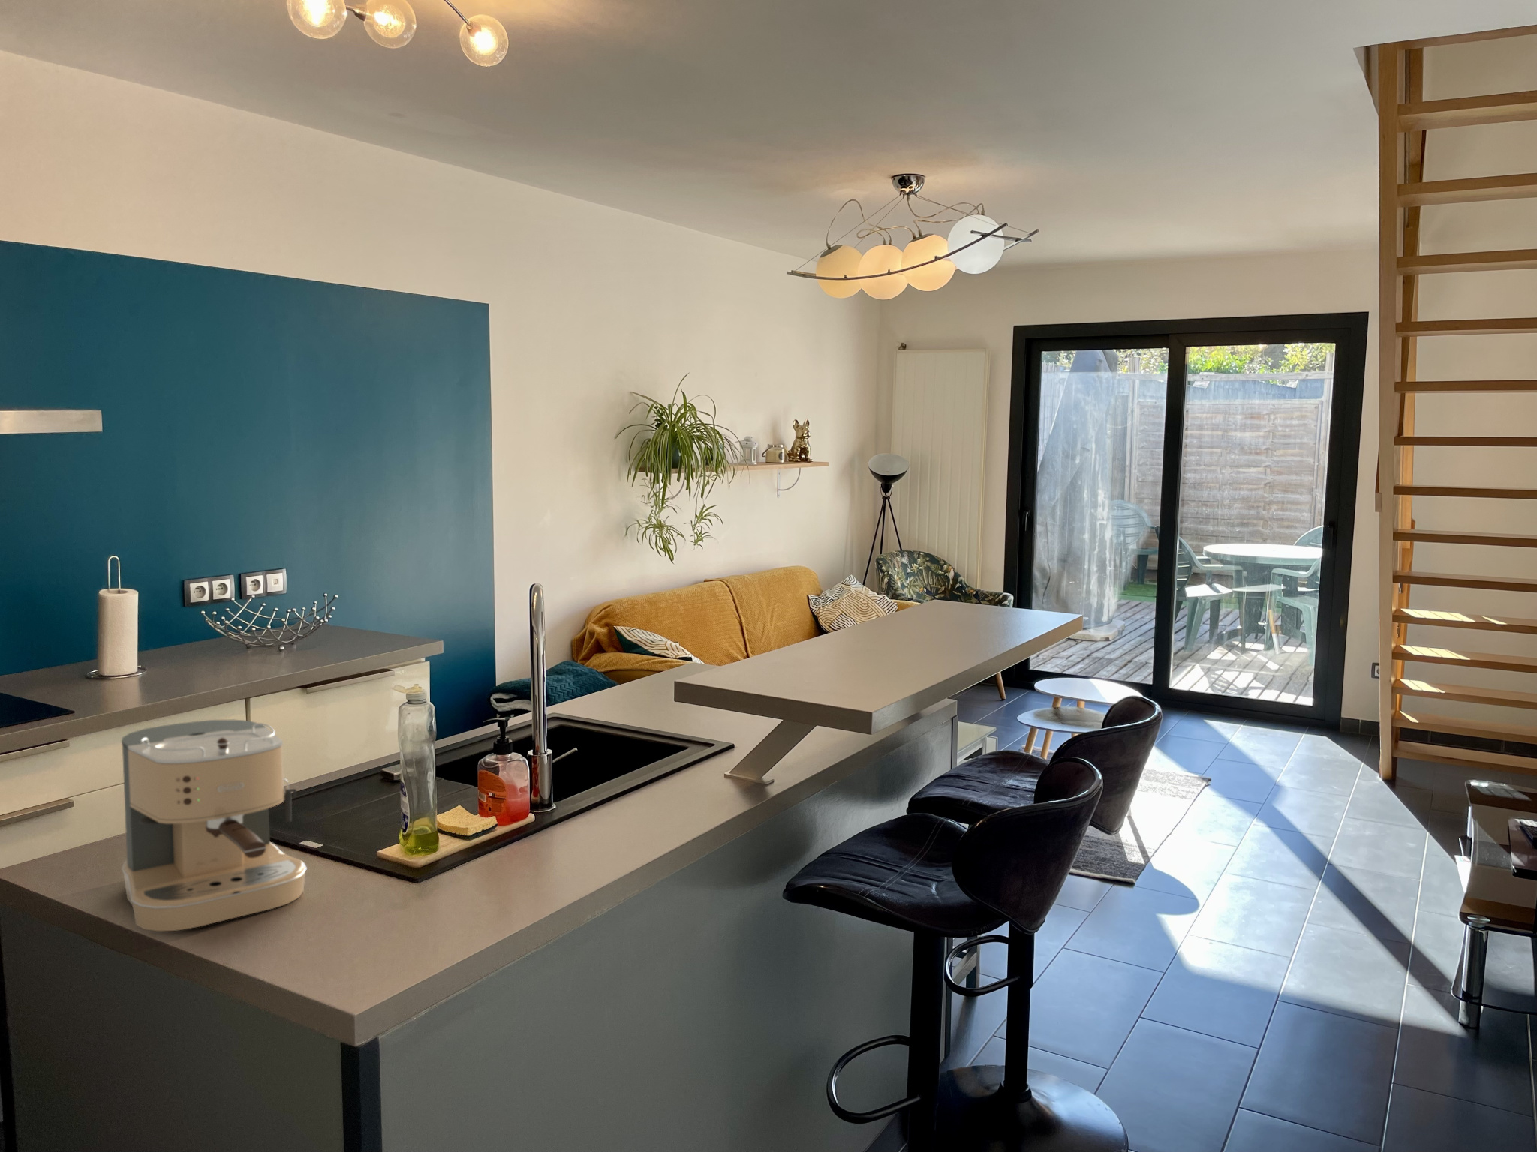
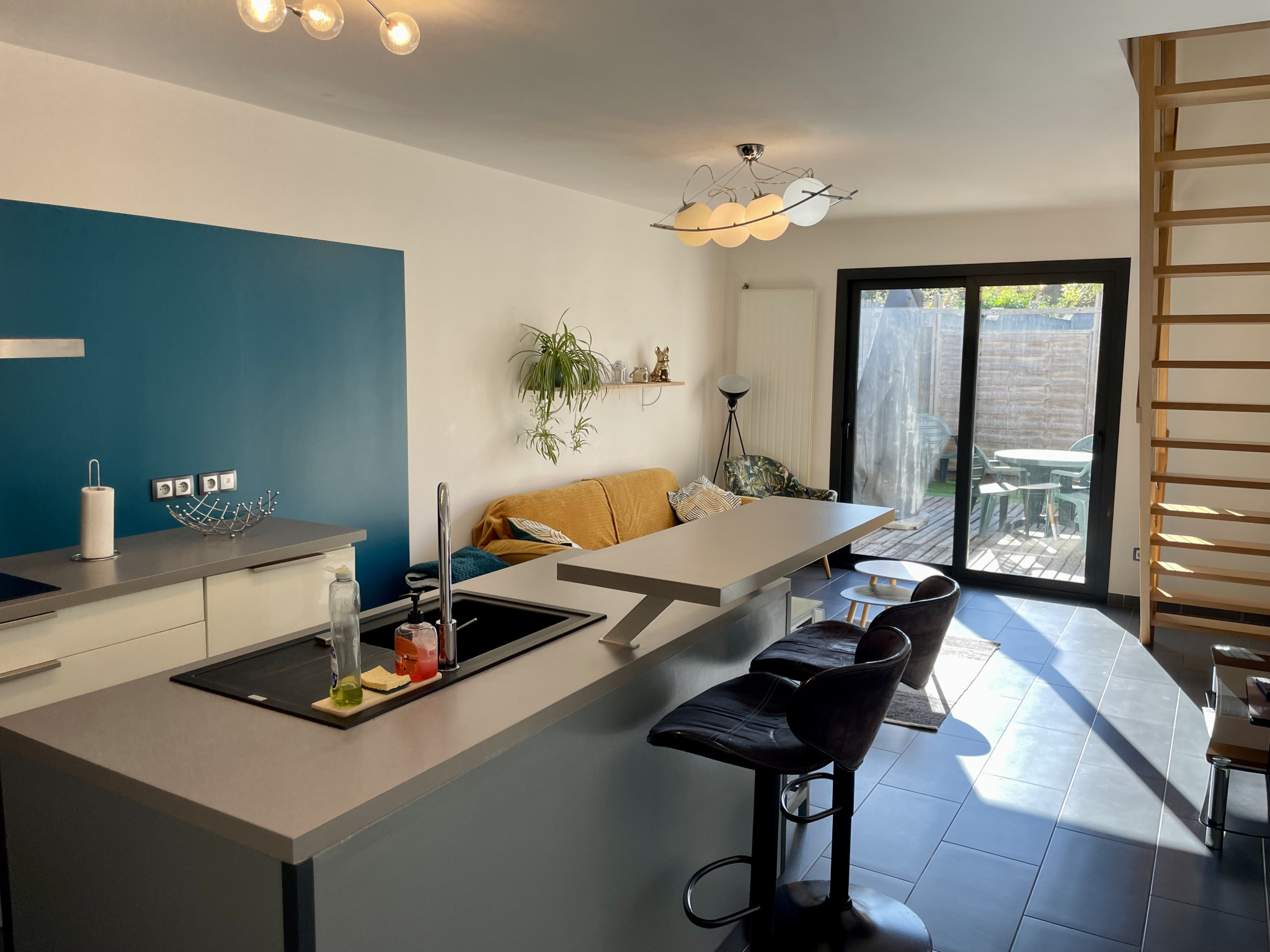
- coffee maker (214, 816)
